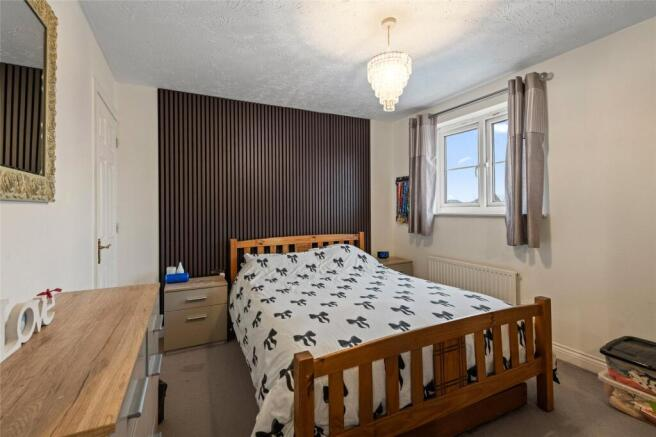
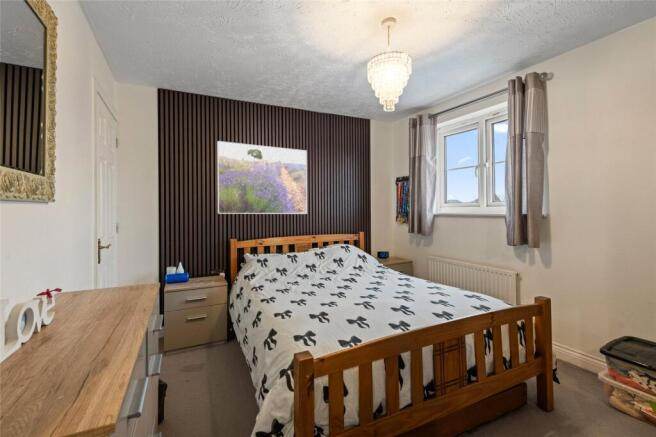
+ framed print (265, 180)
